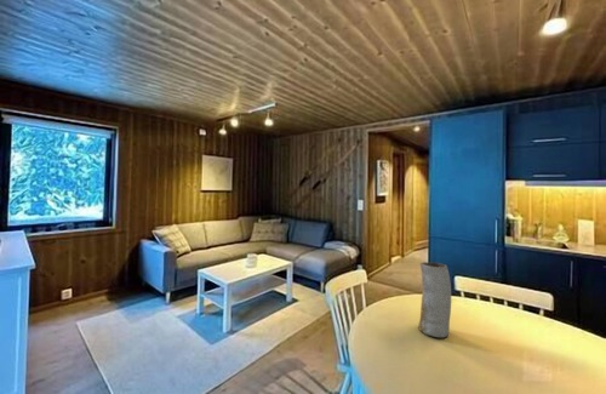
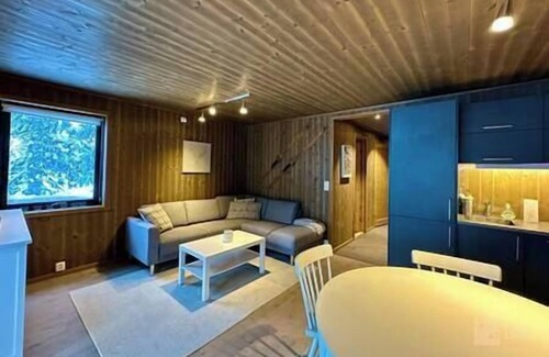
- vase (434, 297)
